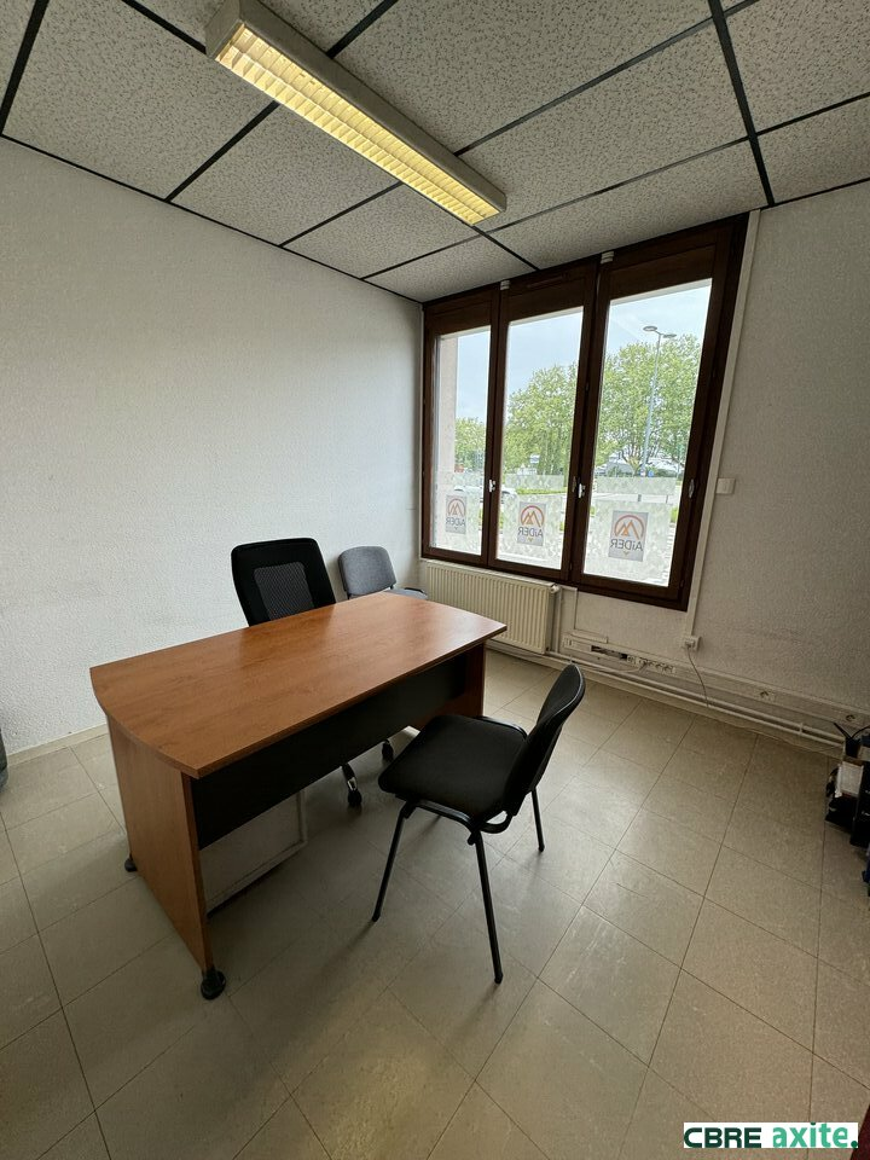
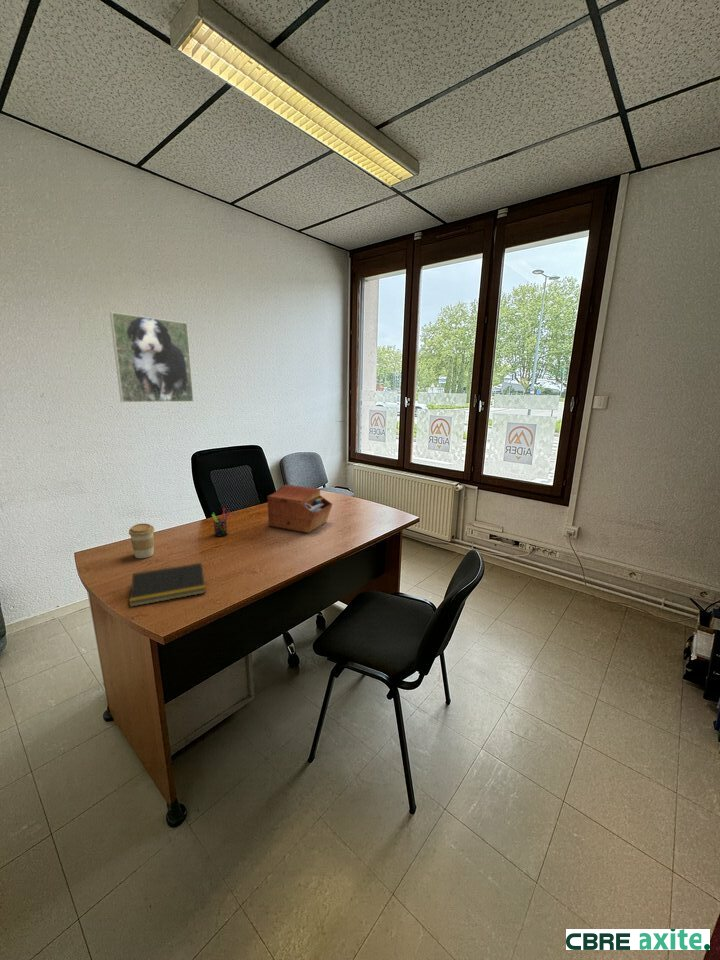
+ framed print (155, 361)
+ pen holder (219, 522)
+ sewing box (300, 507)
+ notepad (168, 583)
+ coffee cup (142, 540)
